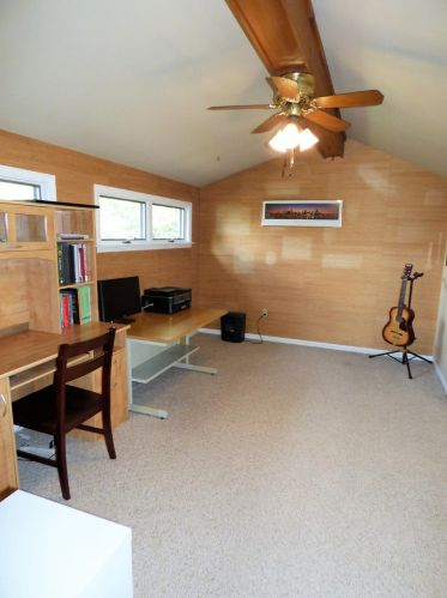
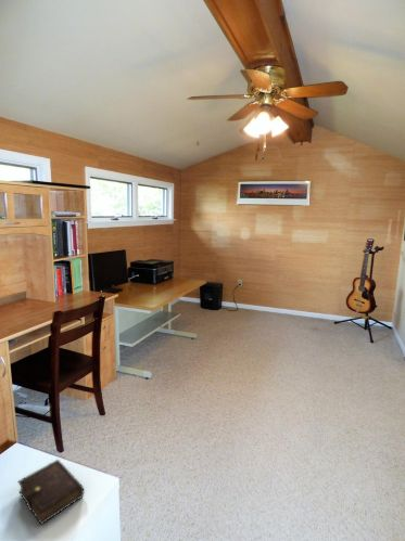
+ book (46, 482)
